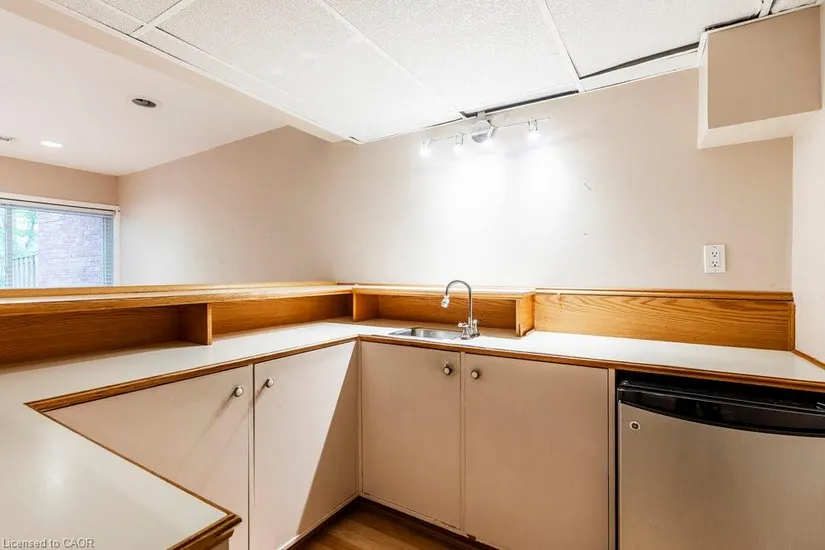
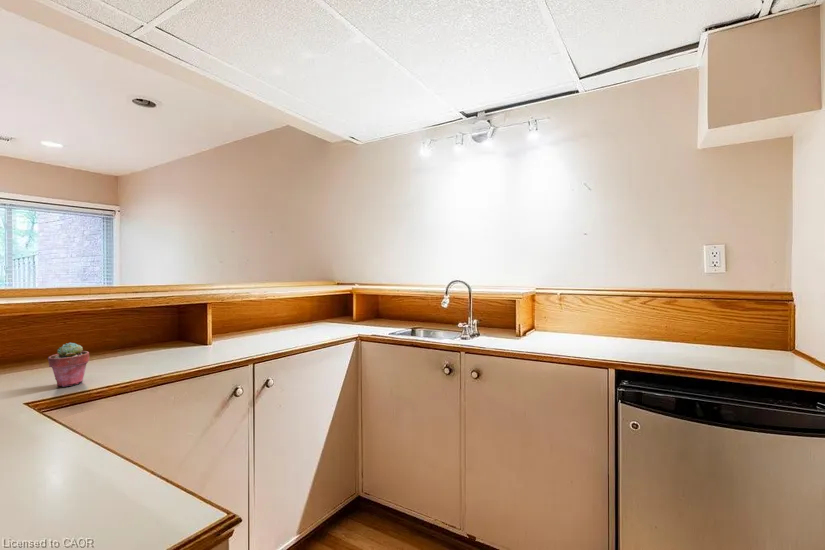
+ potted succulent (69, 362)
